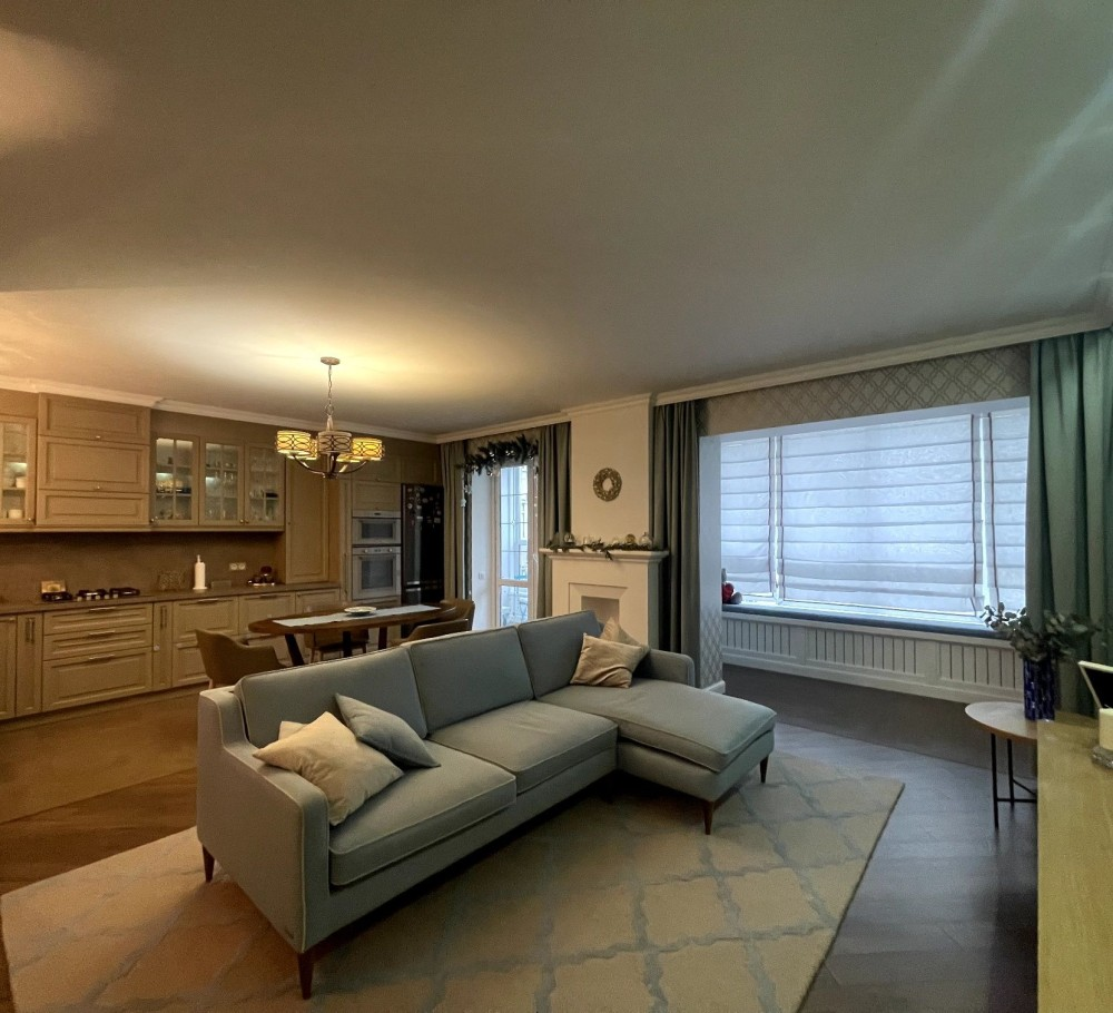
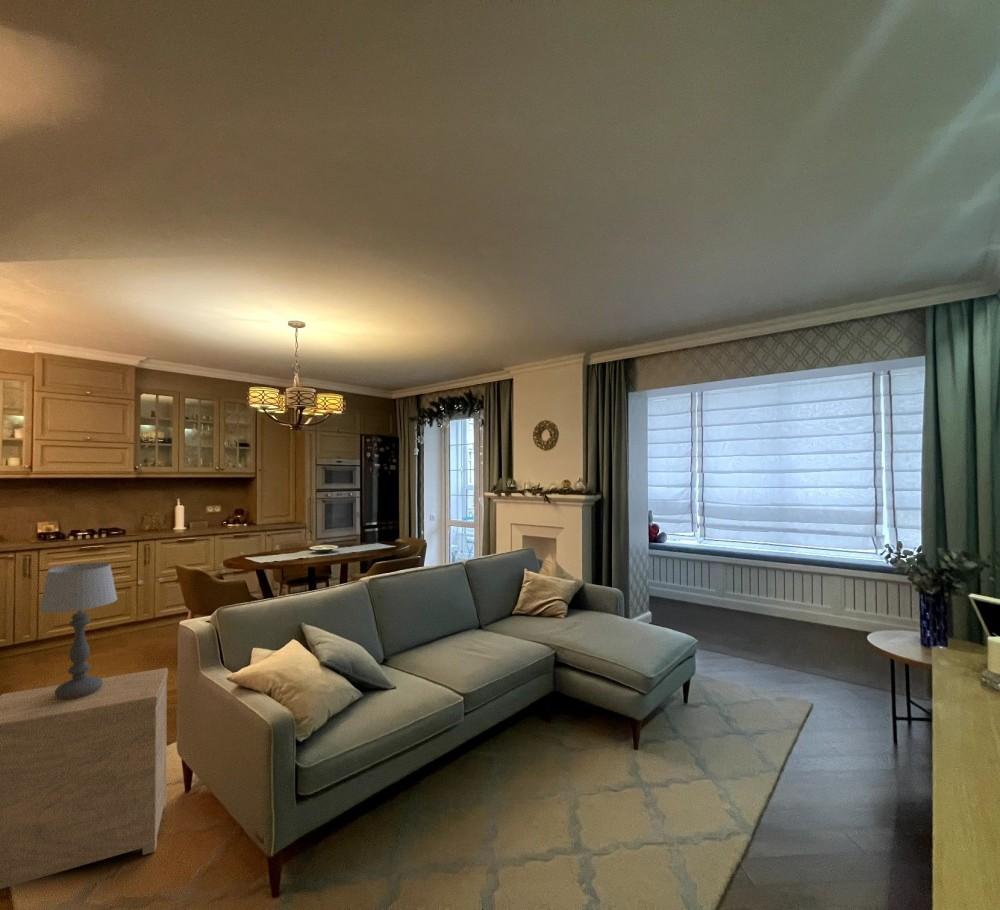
+ table lamp (79, 629)
+ side table (80, 768)
